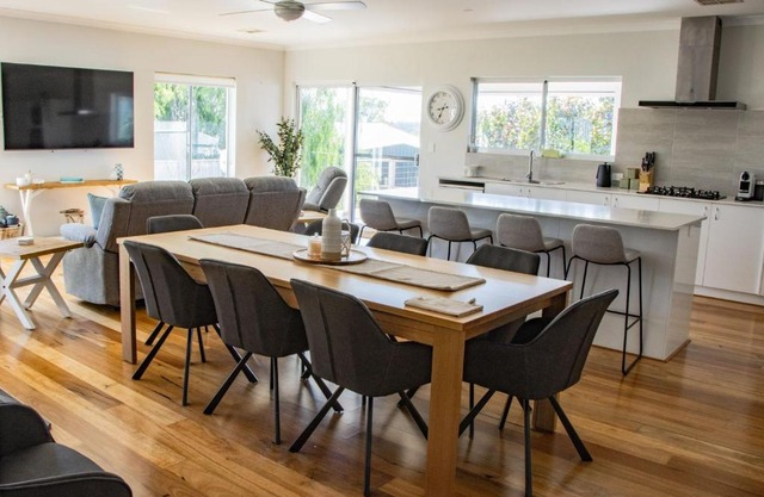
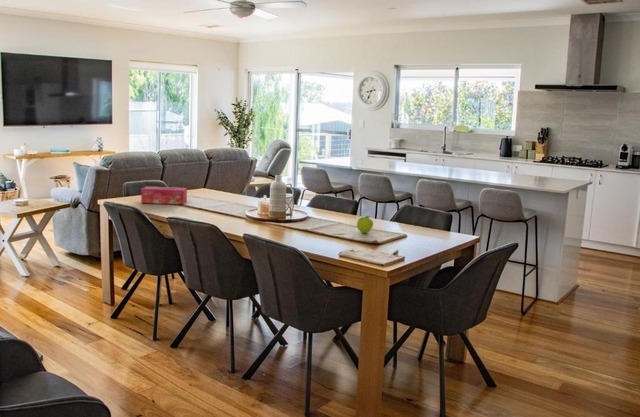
+ tissue box (164, 195)
+ fruit (364, 224)
